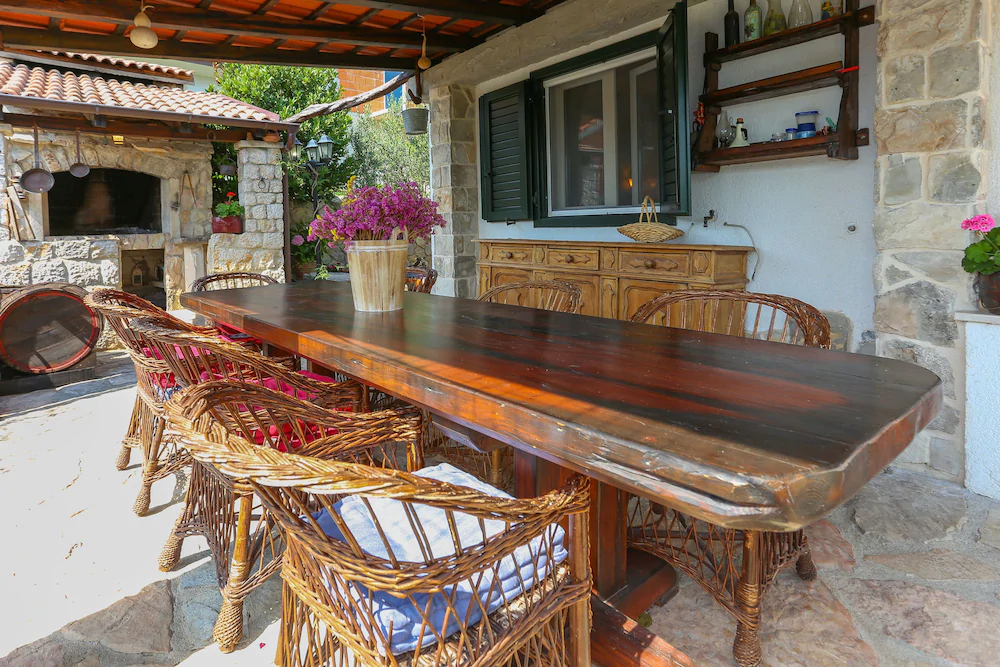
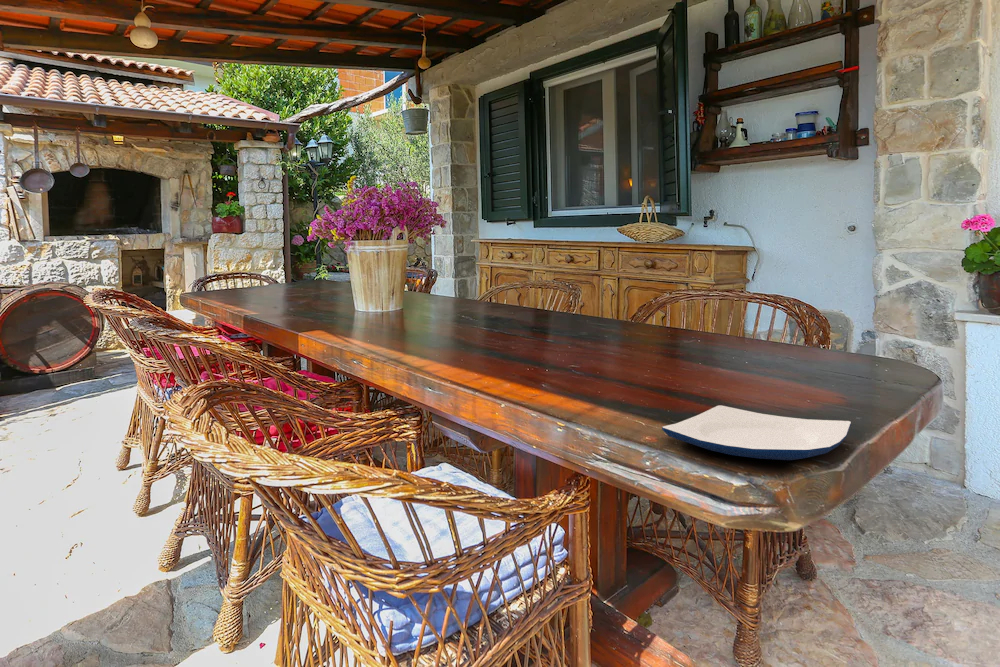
+ plate (756, 434)
